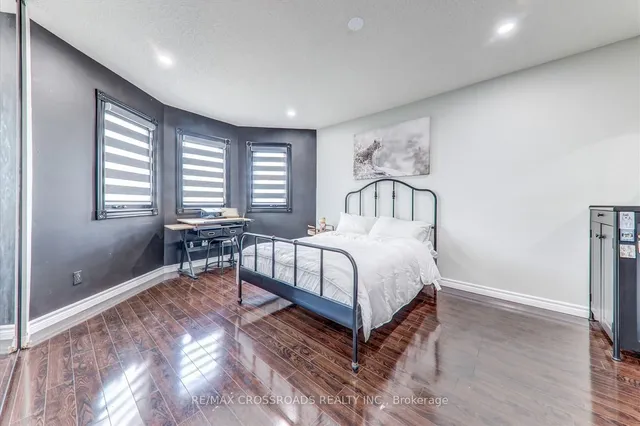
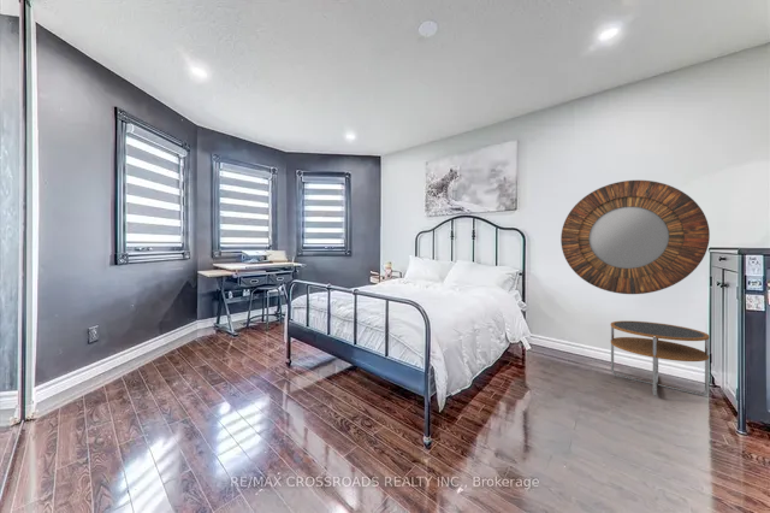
+ side table (656, 356)
+ home mirror (626, 237)
